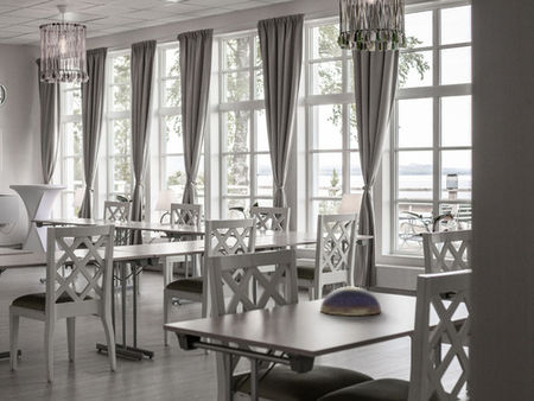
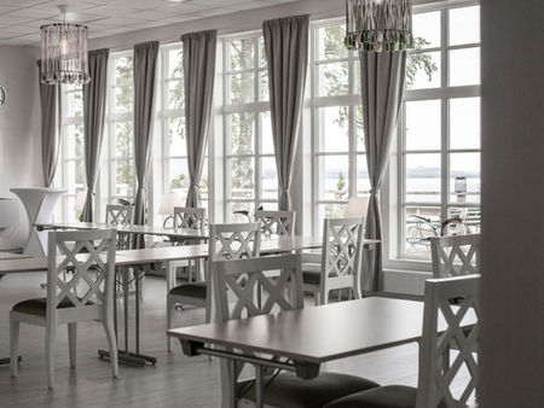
- decorative bowl (350, 298)
